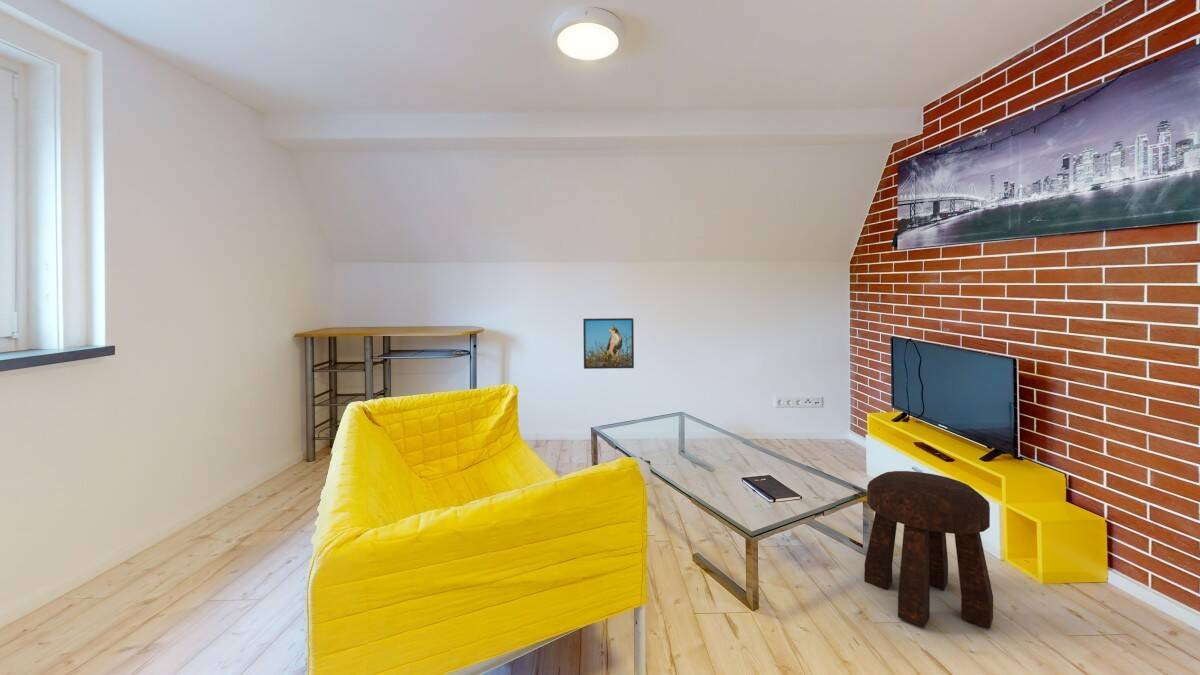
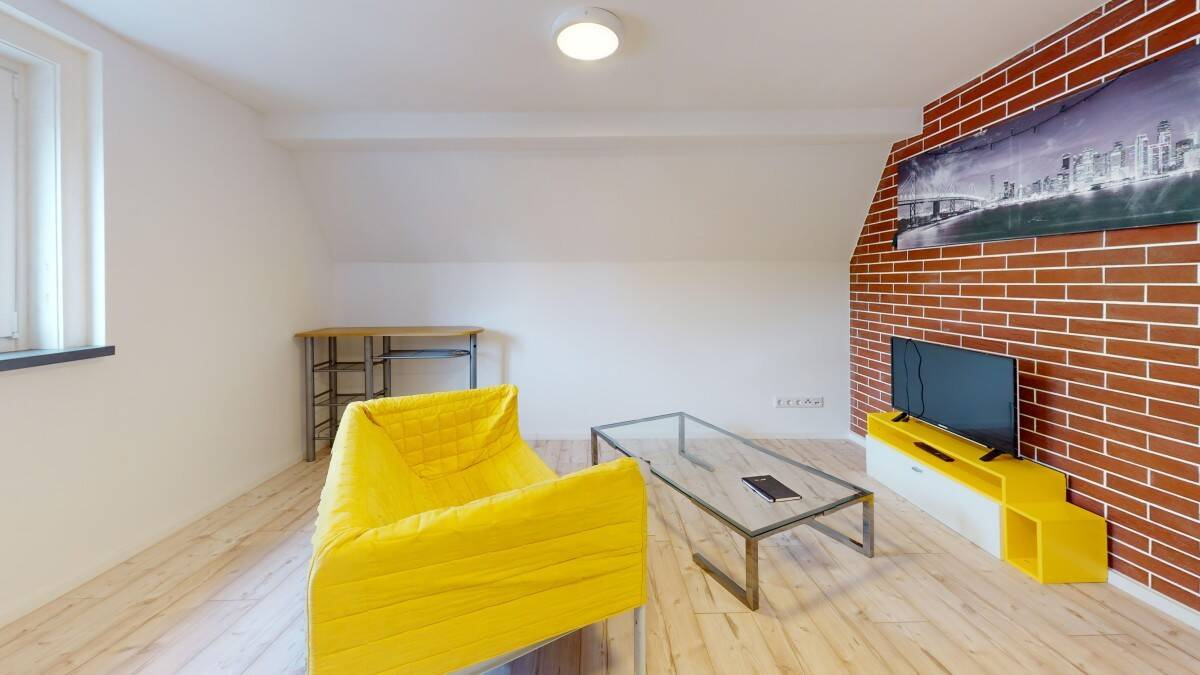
- stool (924, 540)
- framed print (608, 343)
